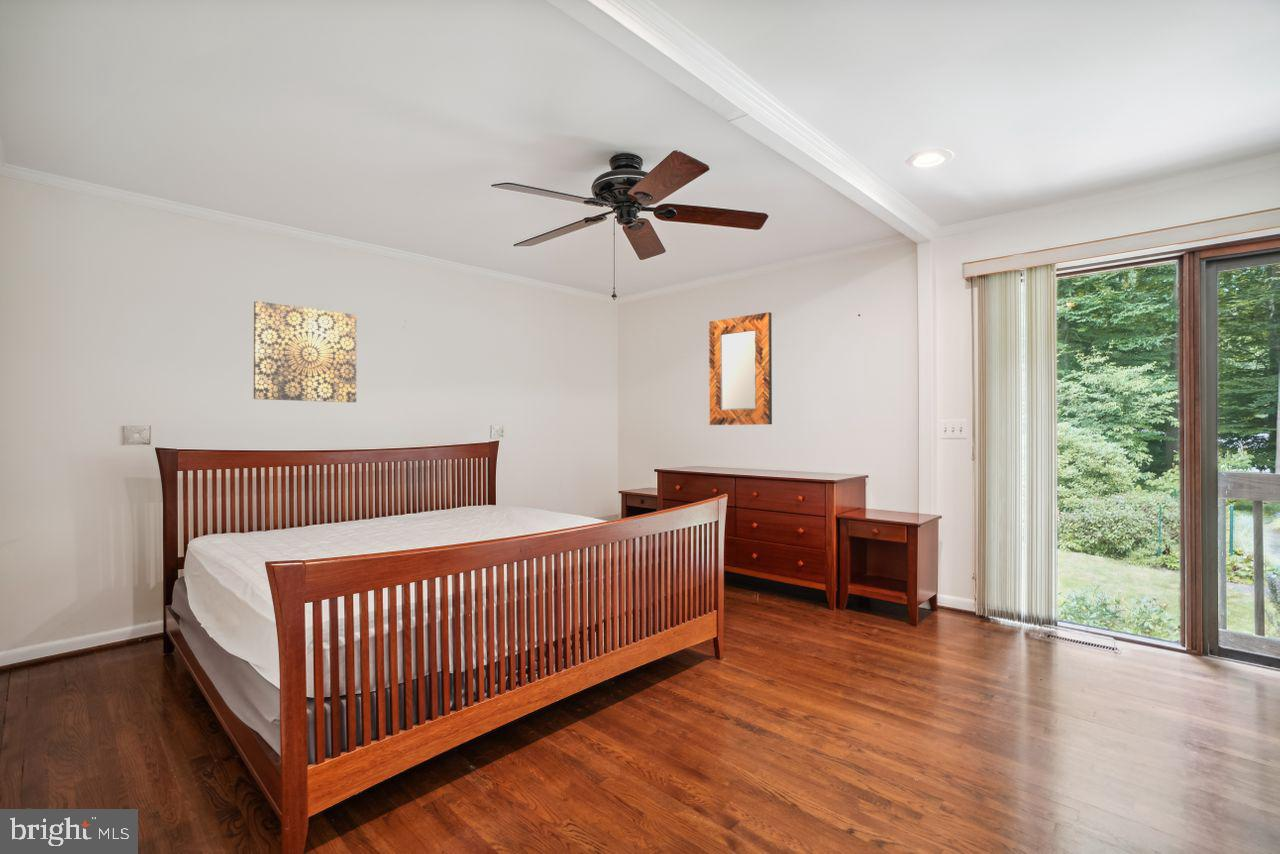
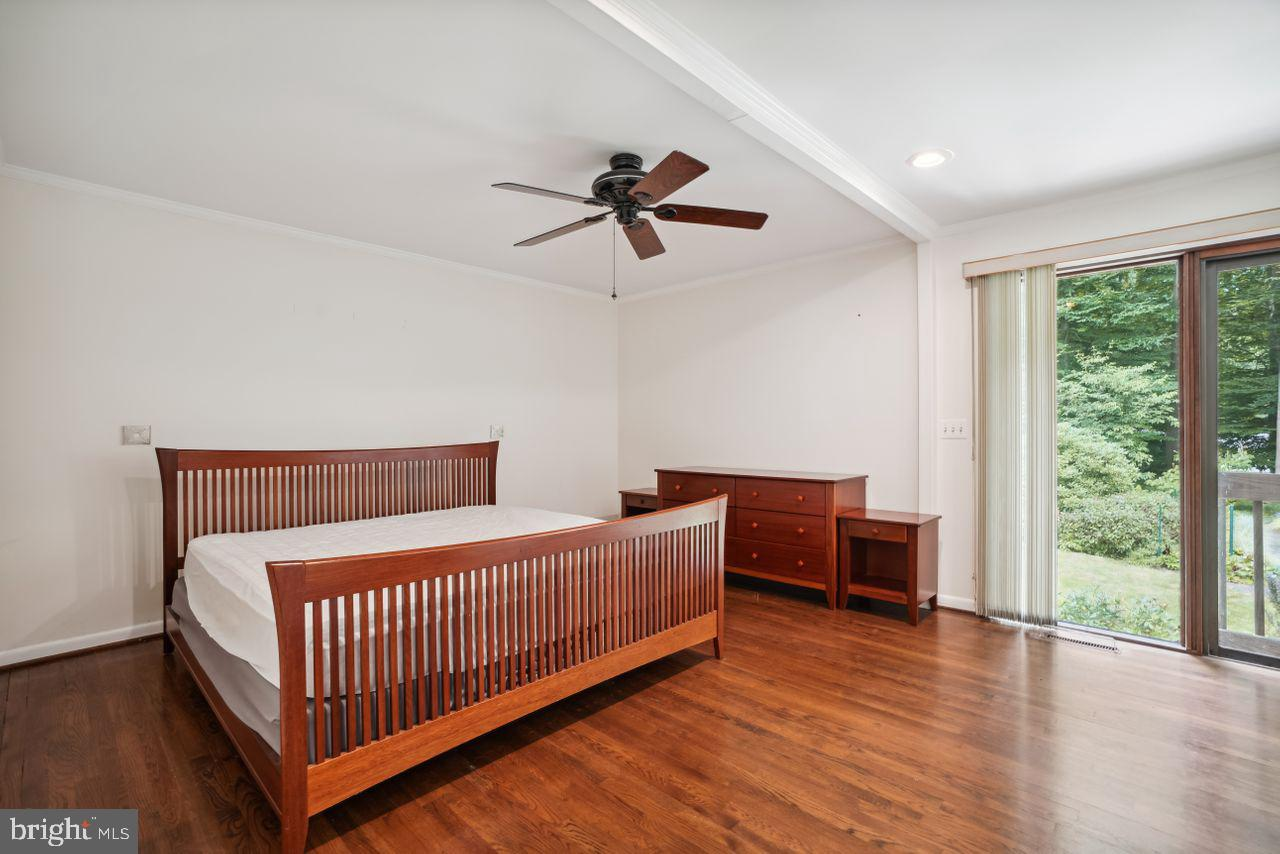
- wall art (307, 354)
- home mirror (739, 371)
